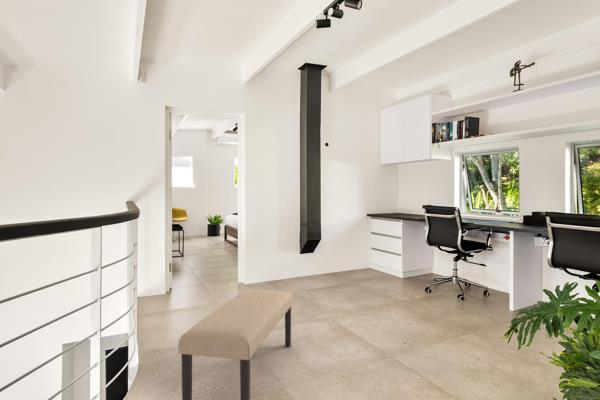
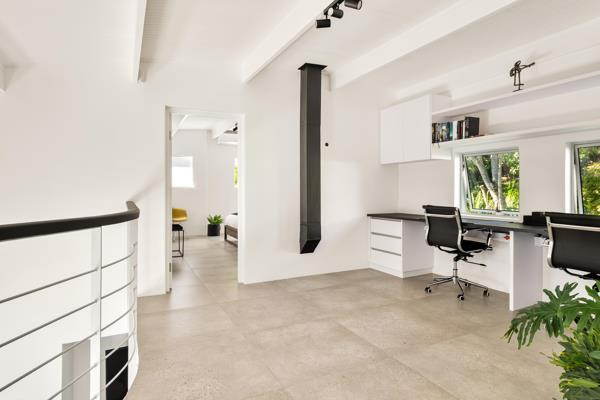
- bench (246, 339)
